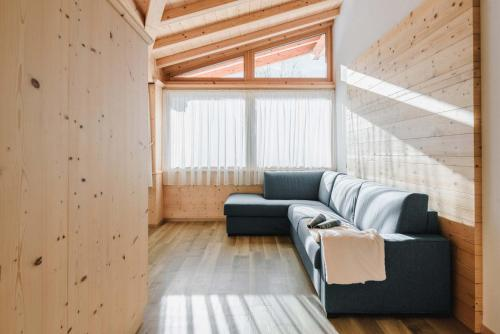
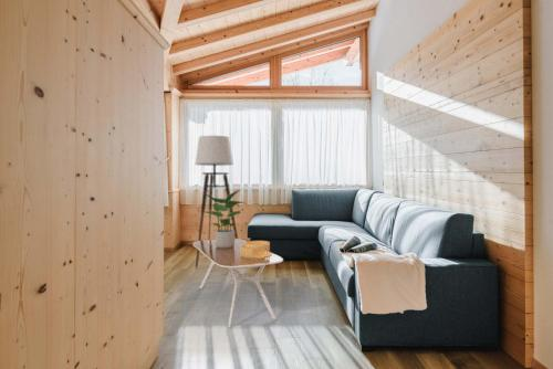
+ coffee table (232, 275)
+ potted plant (221, 219)
+ architectural model (255, 249)
+ floor lamp (216, 202)
